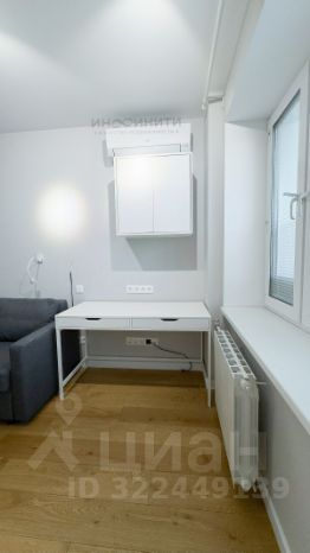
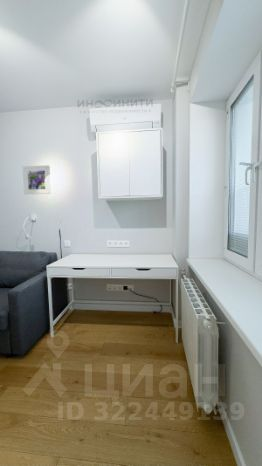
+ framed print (36, 180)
